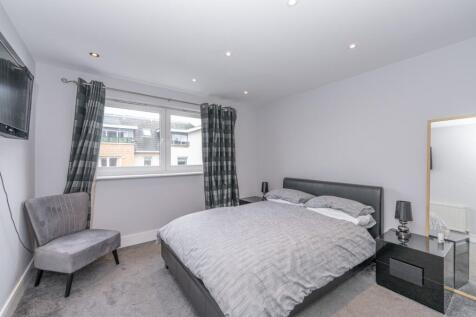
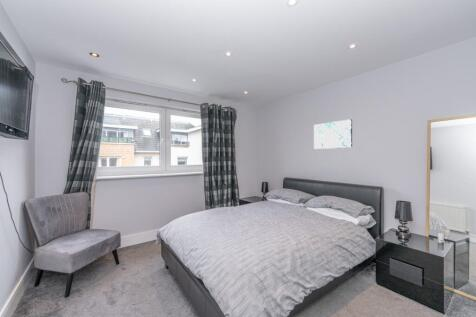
+ wall art (331, 135)
